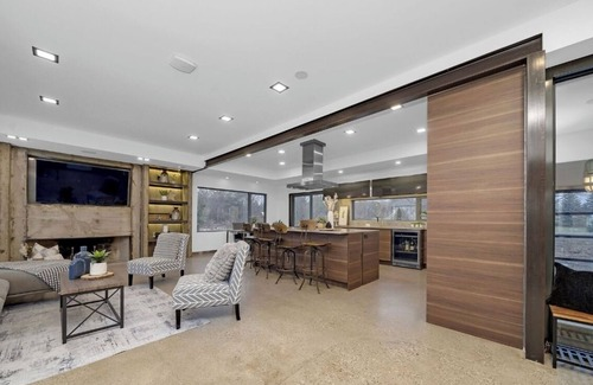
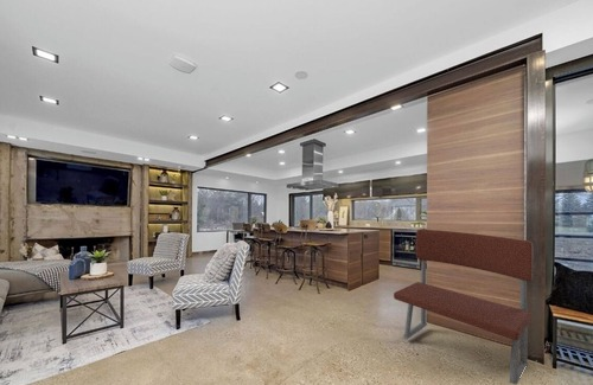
+ bench (459, 294)
